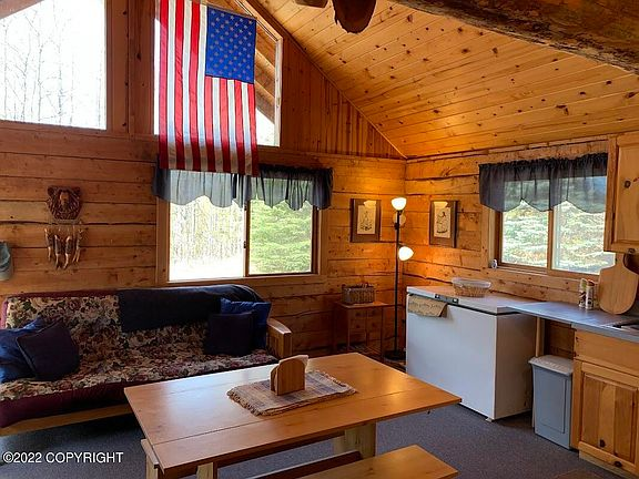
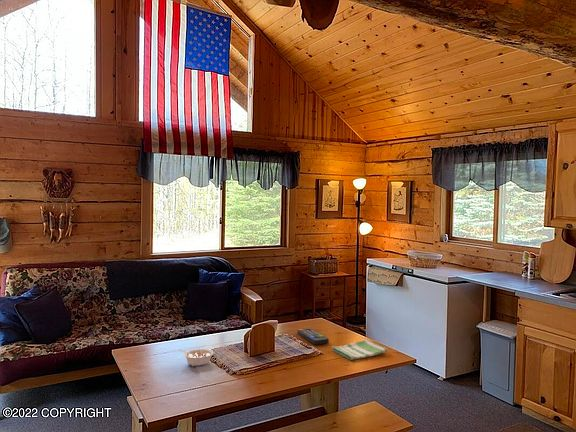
+ legume (197, 357)
+ dish towel (359, 349)
+ remote control (312, 335)
